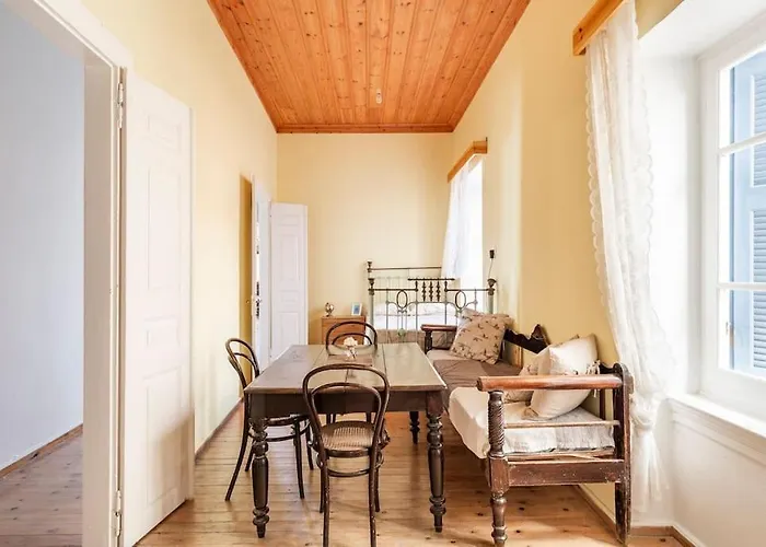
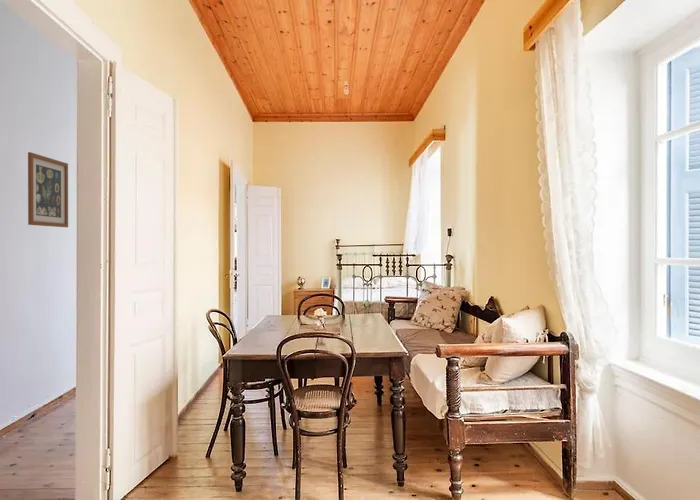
+ wall art (49, 192)
